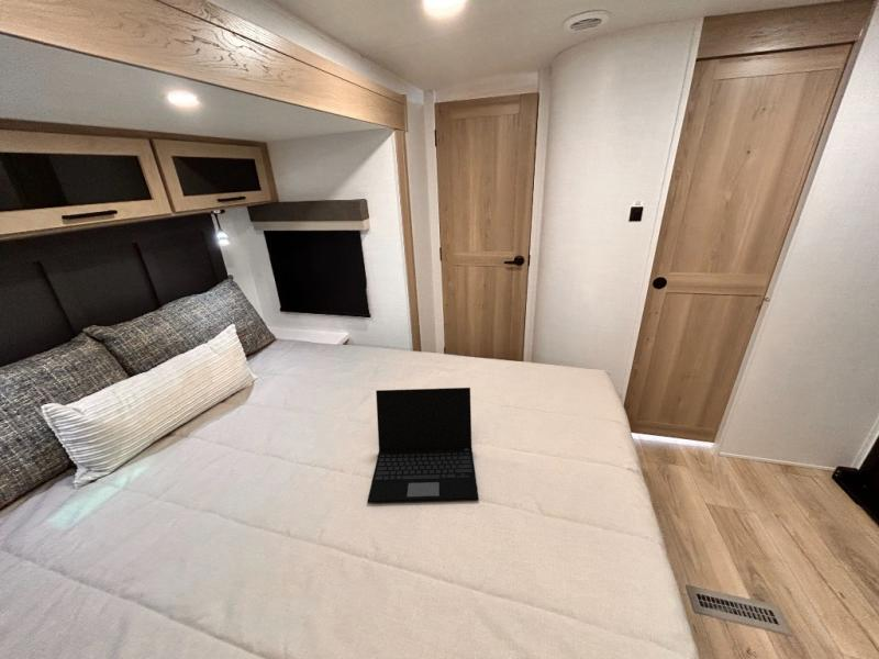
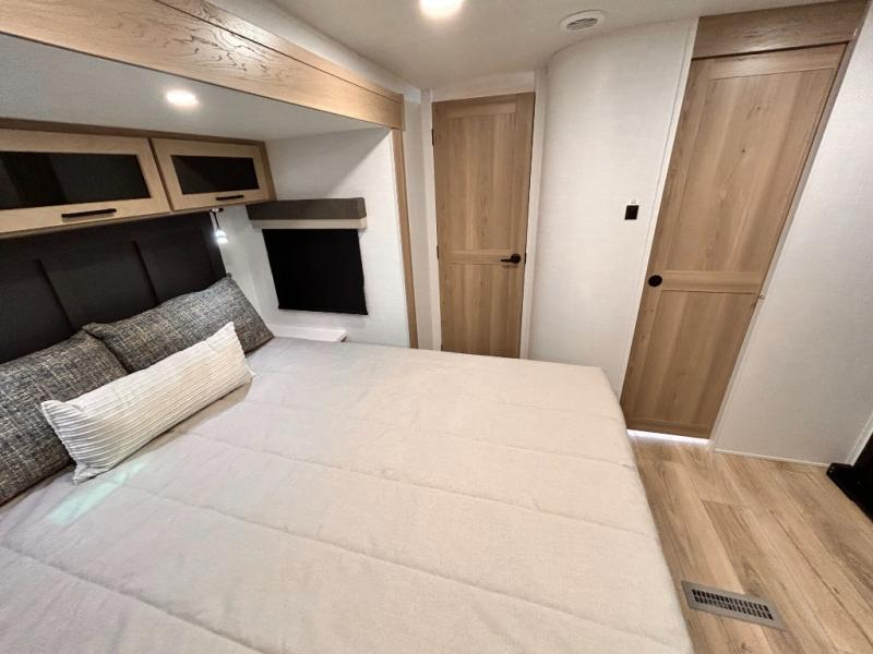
- laptop (423, 440)
